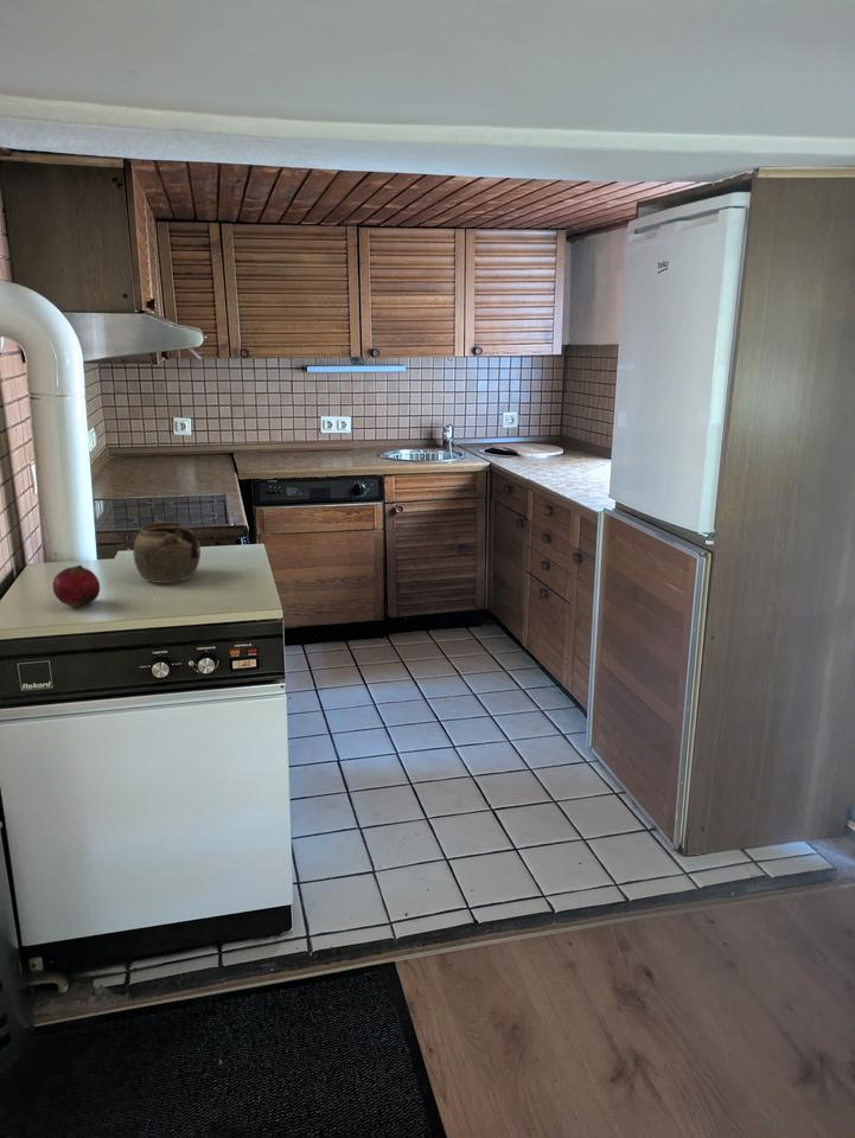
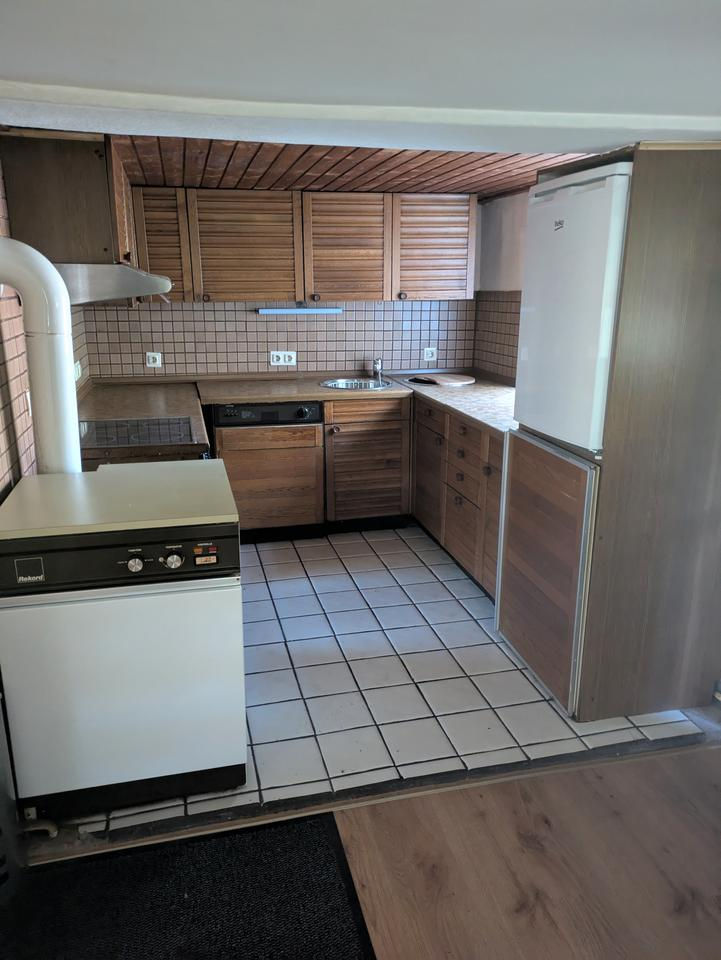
- teapot (166, 550)
- fruit (76, 584)
